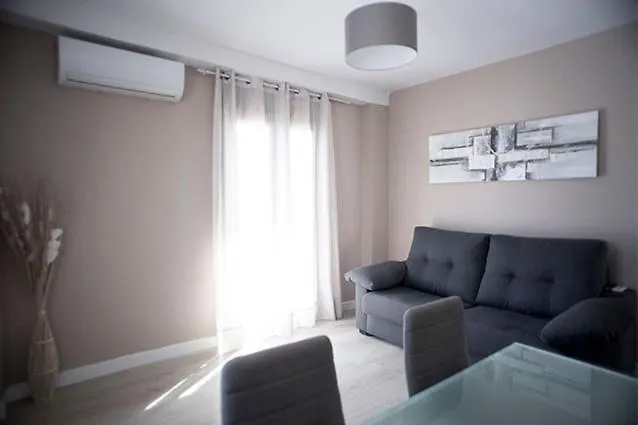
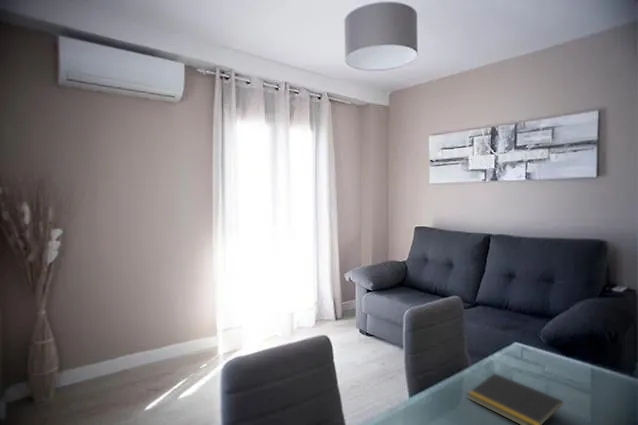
+ notepad (512, 399)
